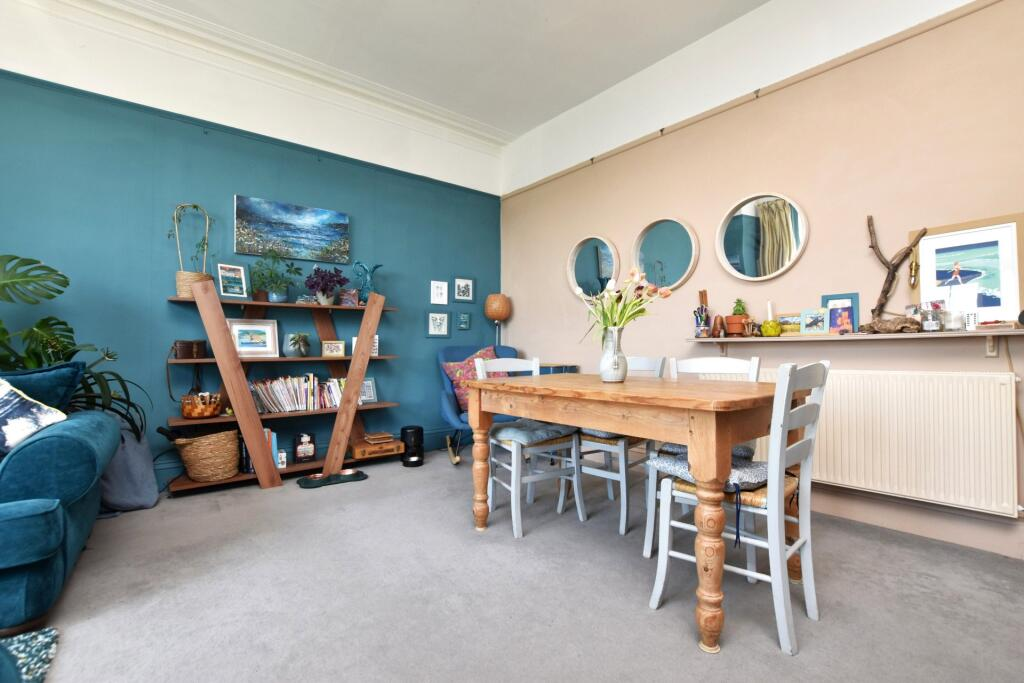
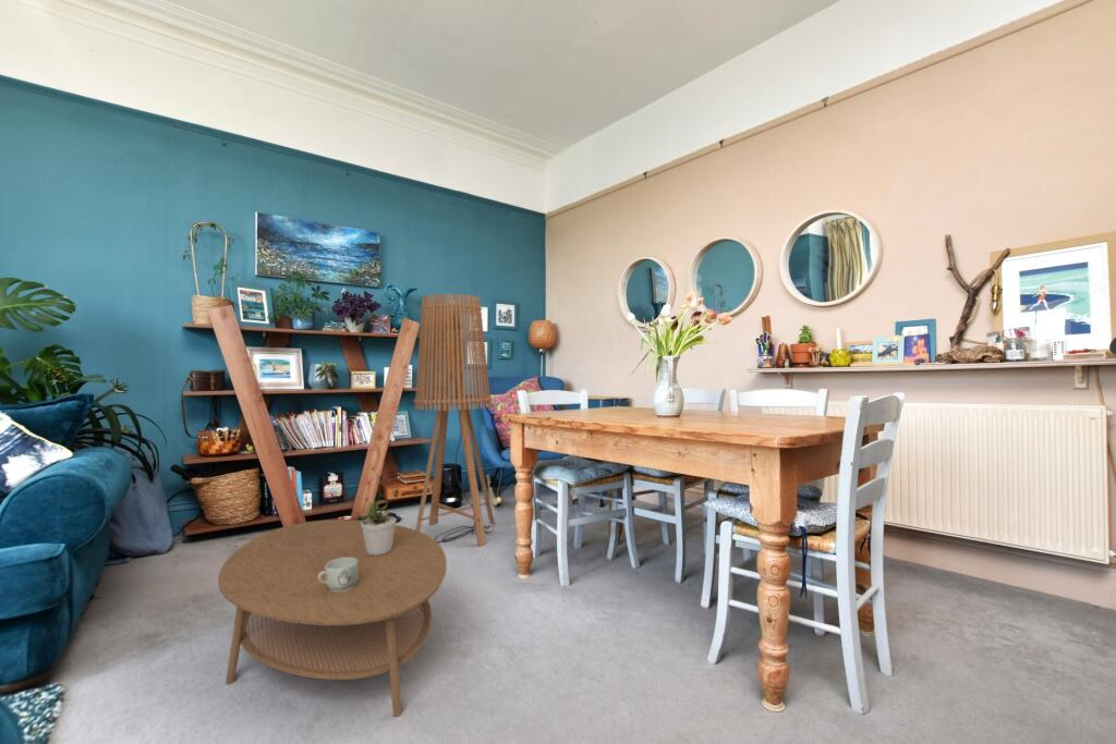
+ potted plant (378, 524)
+ floor lamp (459, 416)
+ coffee table (337, 600)
+ mug (337, 575)
